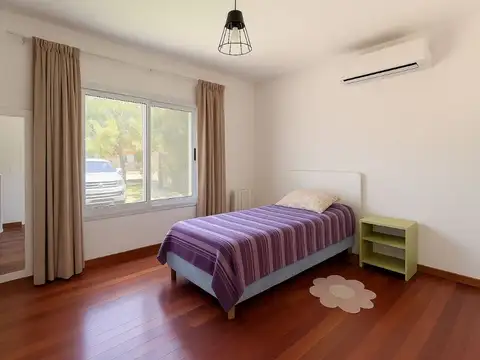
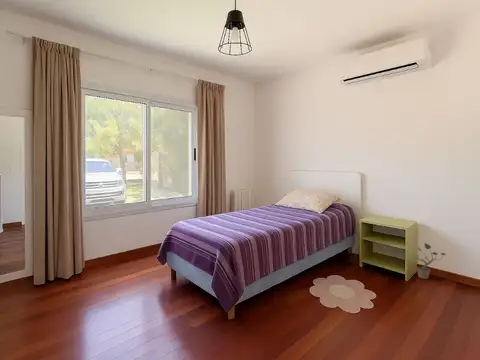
+ potted plant (425, 261)
